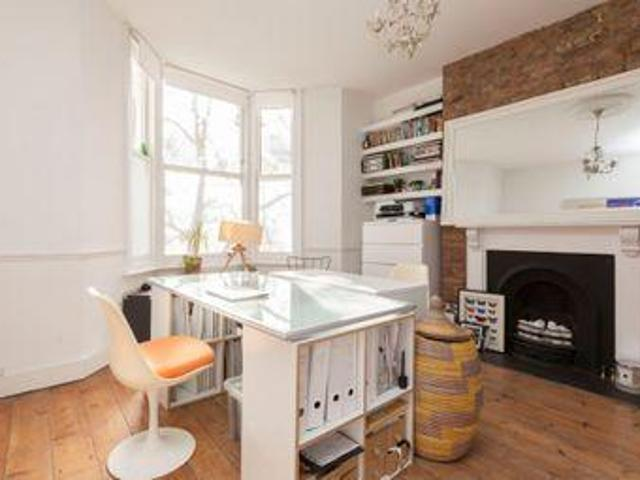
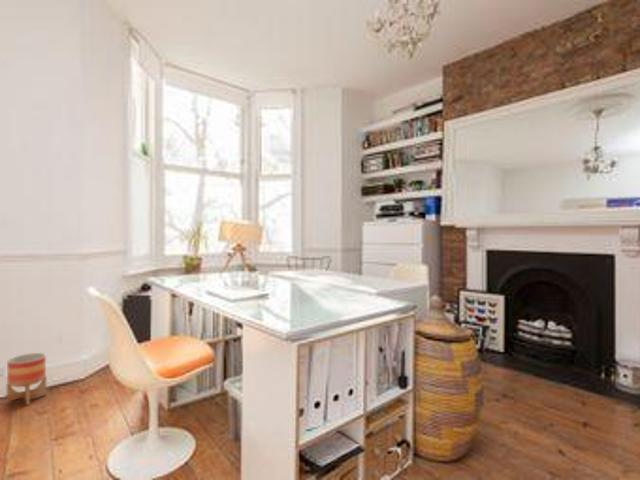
+ planter (27, 378)
